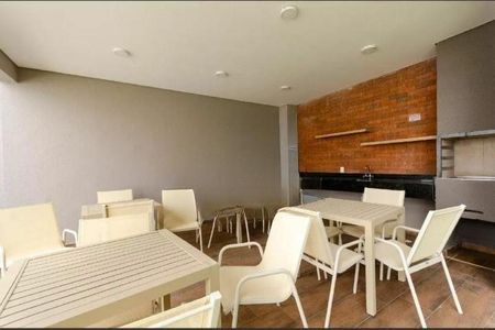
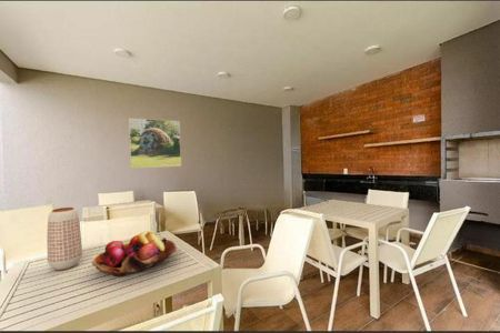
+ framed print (156, 143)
+ planter (64, 238)
+ fruit basket (138, 250)
